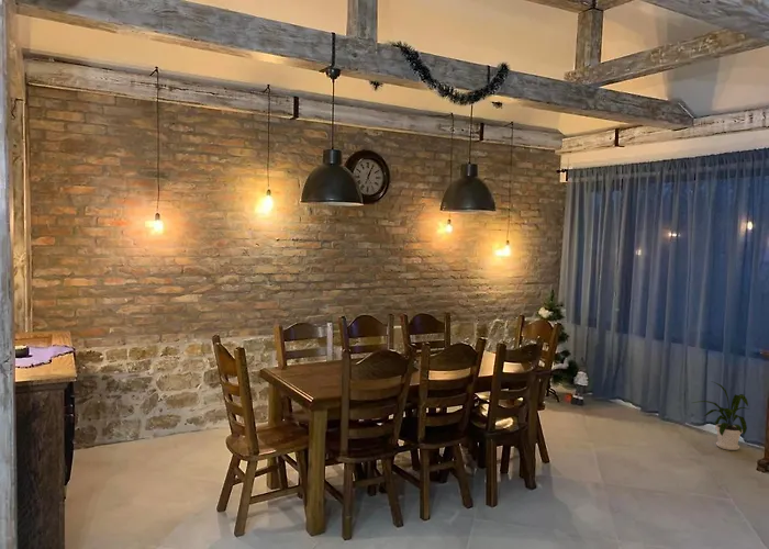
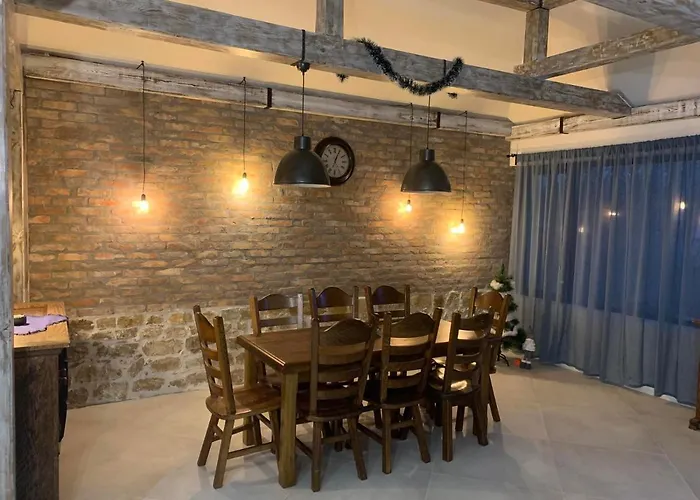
- house plant (727, 416)
